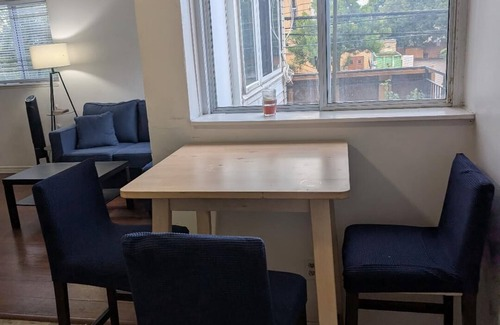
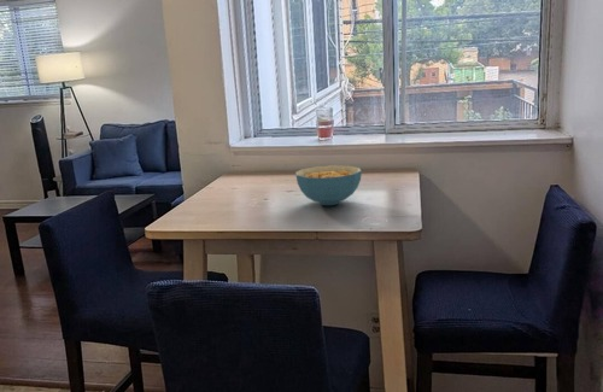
+ cereal bowl (328, 187)
